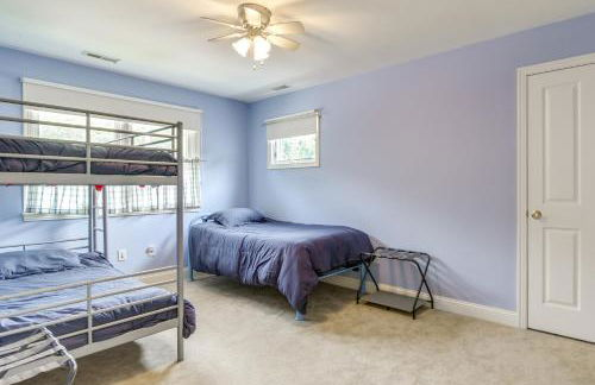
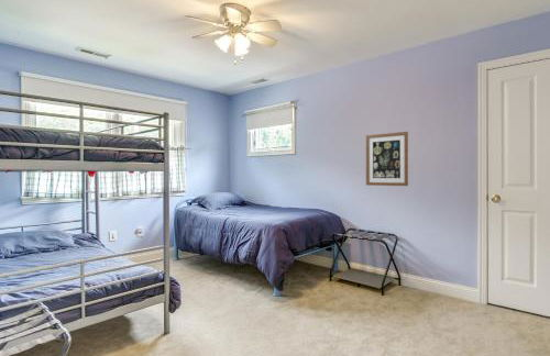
+ wall art (385, 159)
